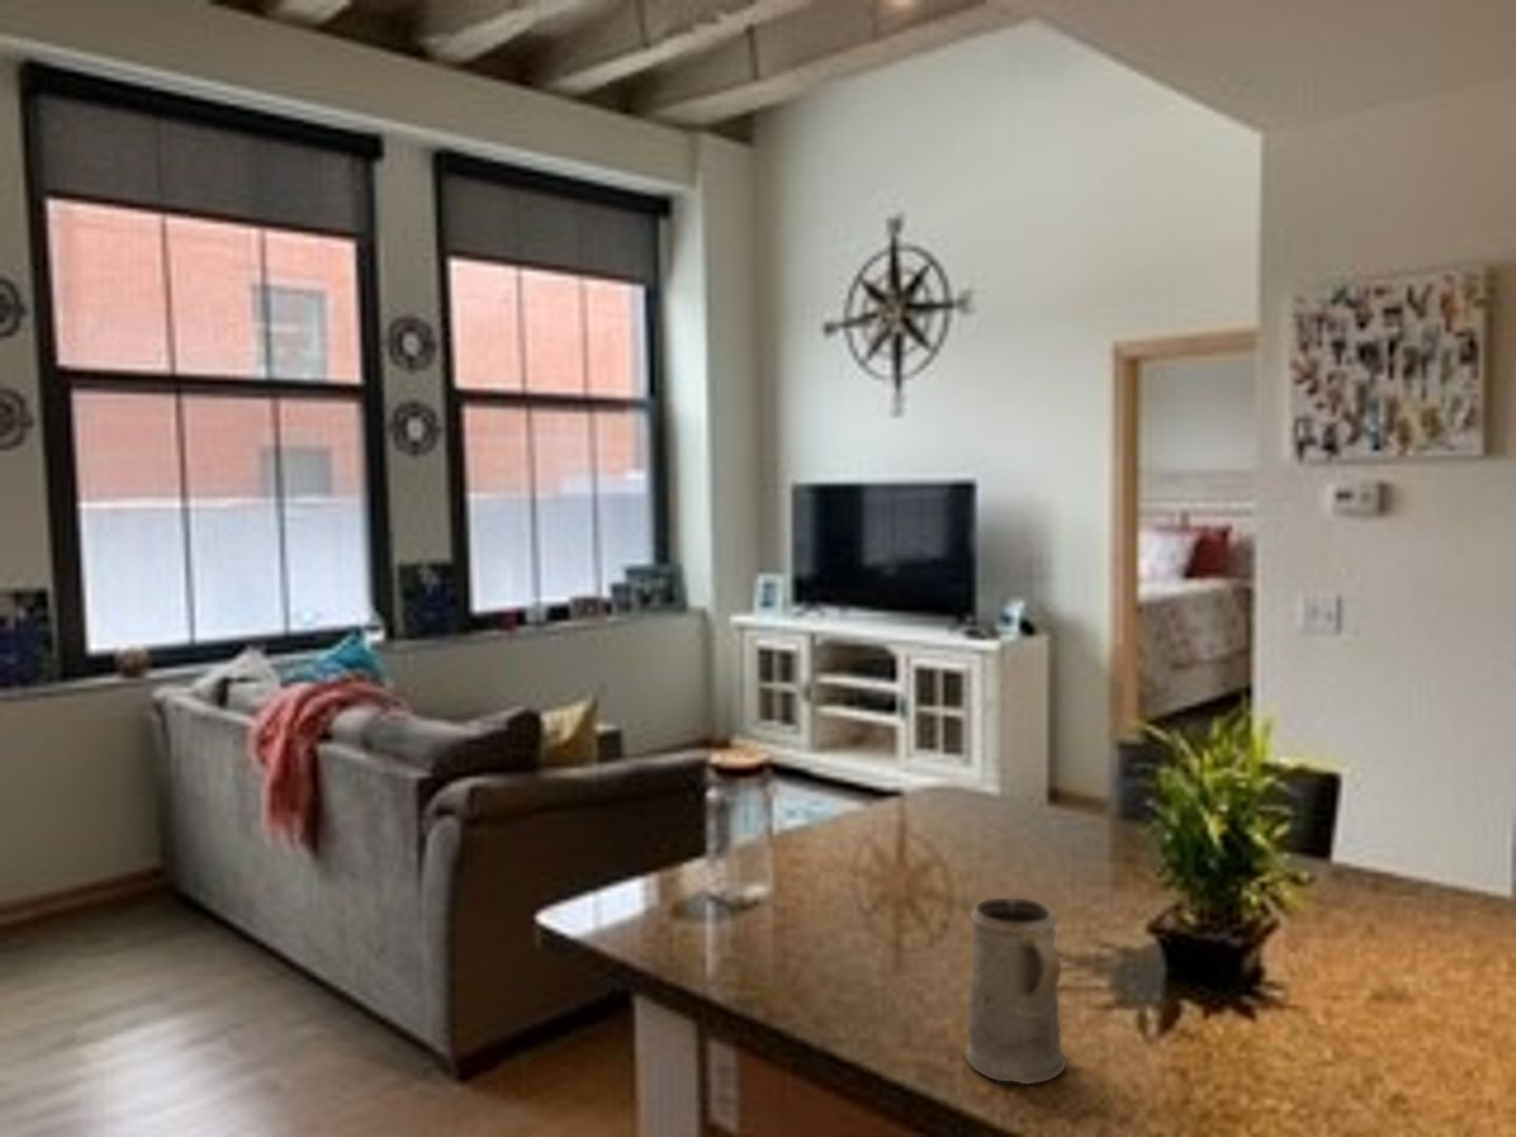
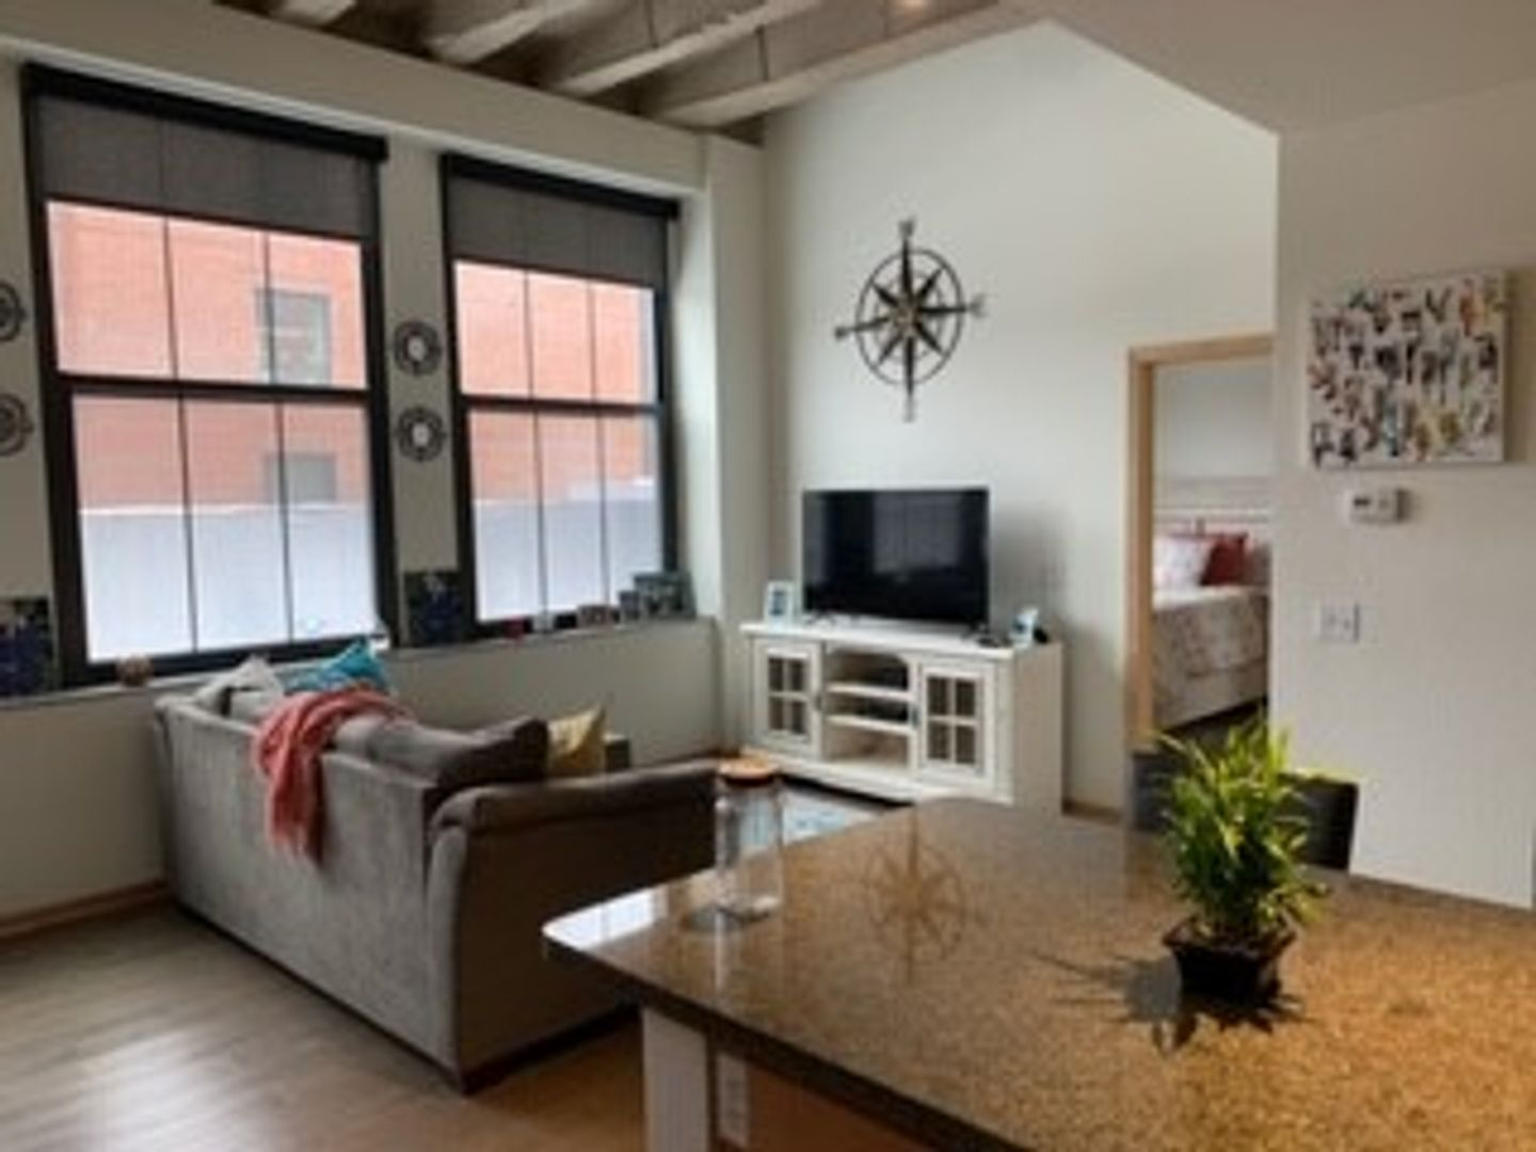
- mug (1021, 987)
